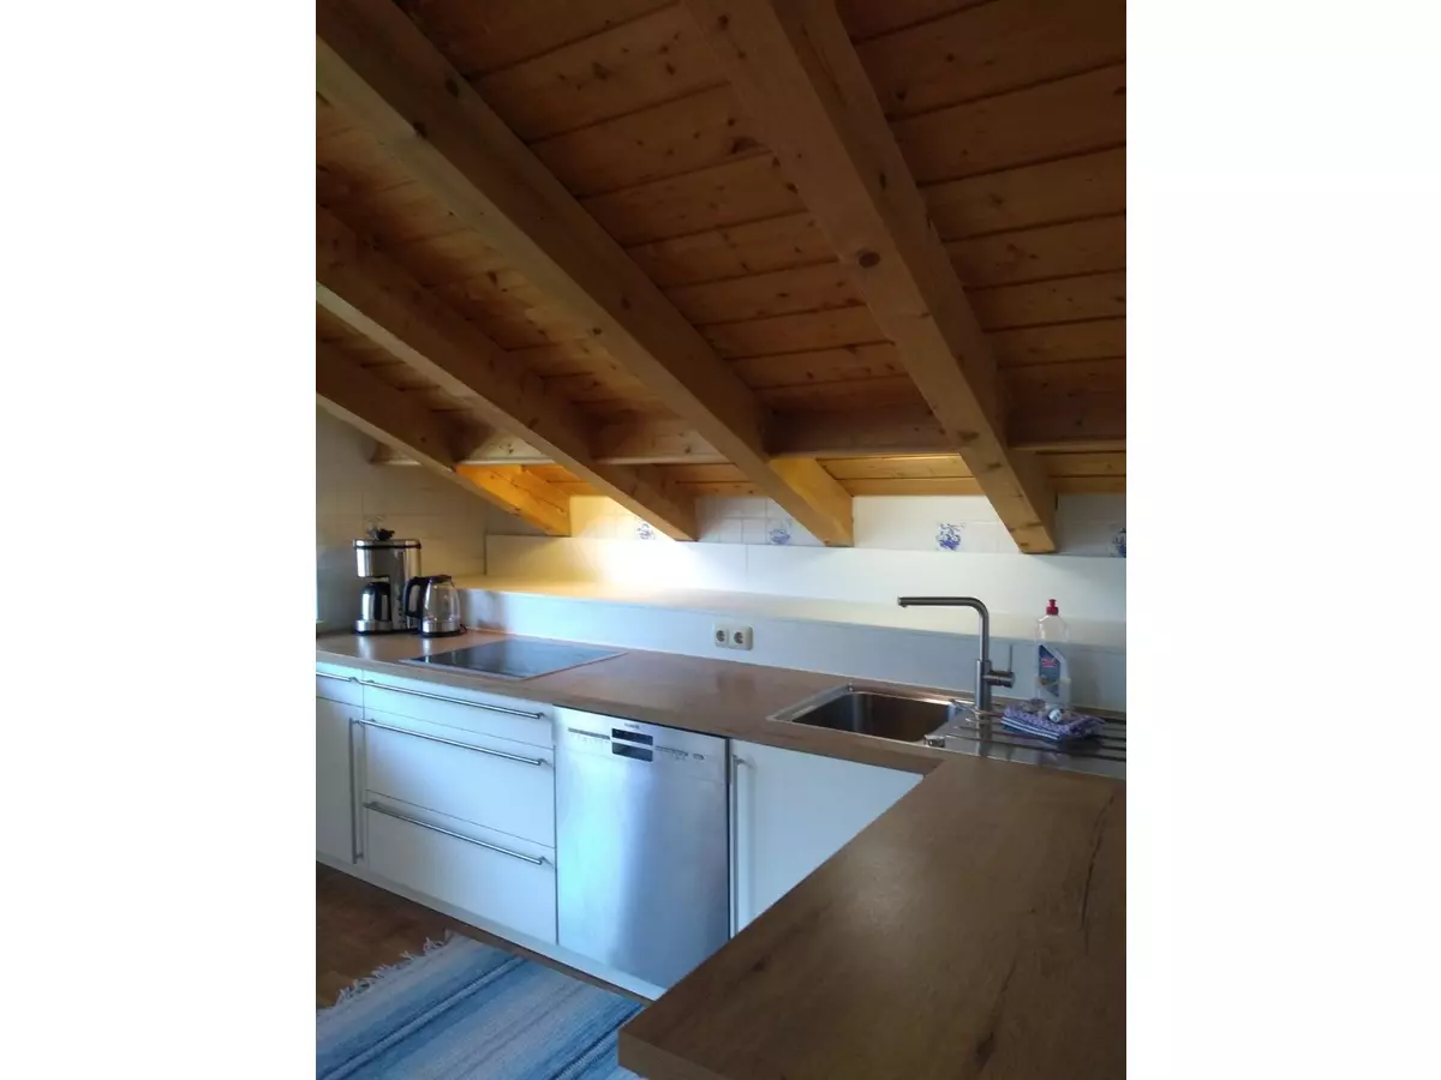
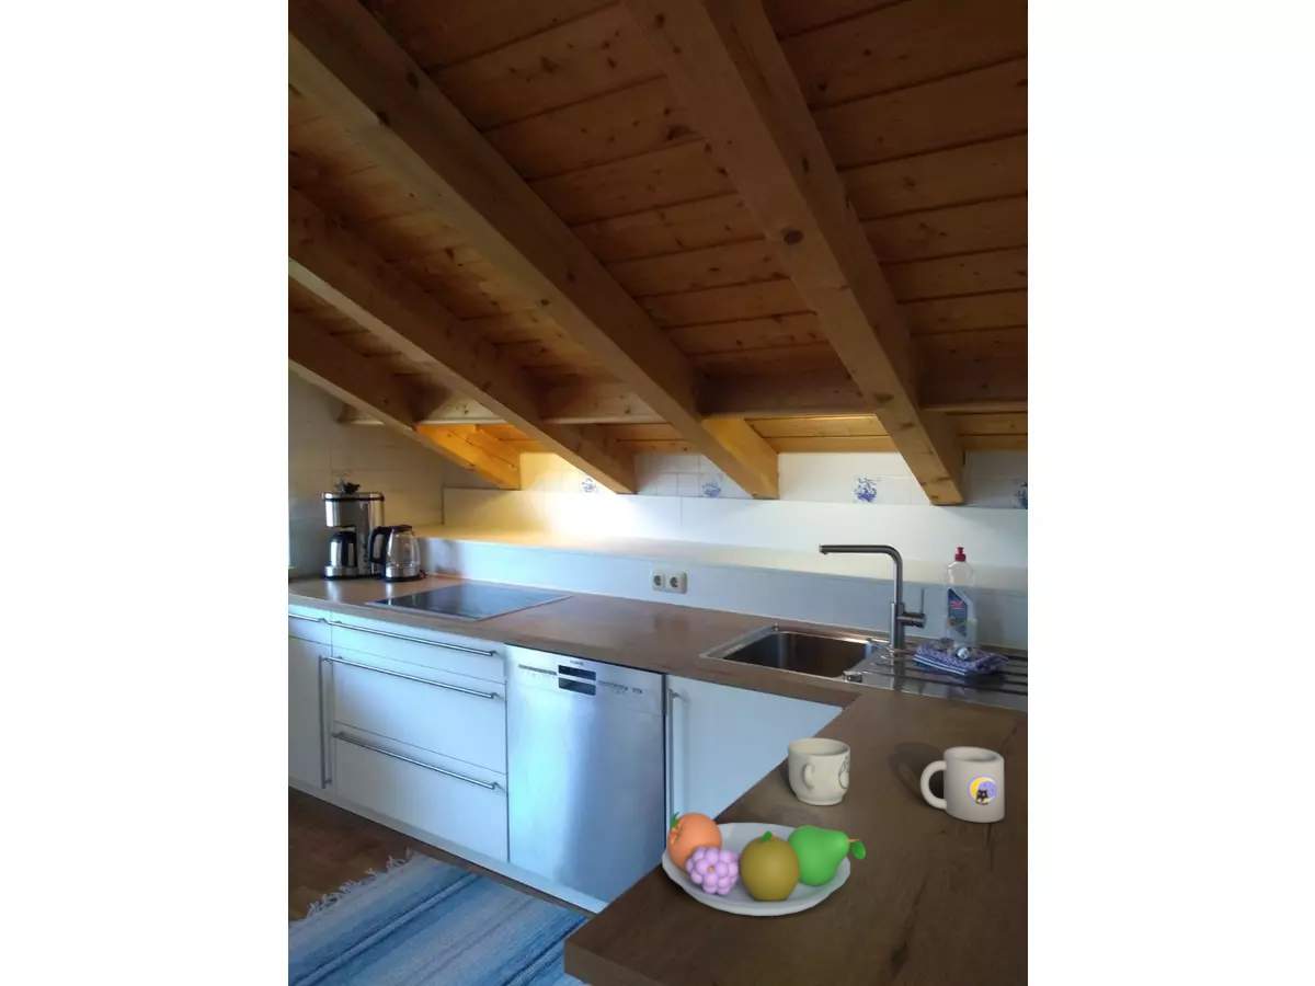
+ fruit bowl (761, 844)
+ mug (816, 775)
+ mug (961, 782)
